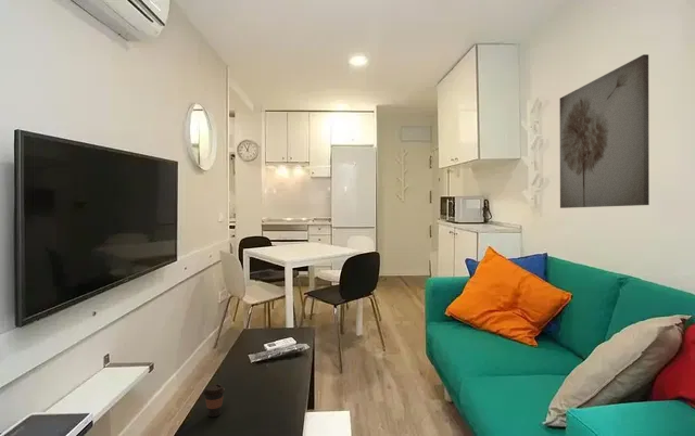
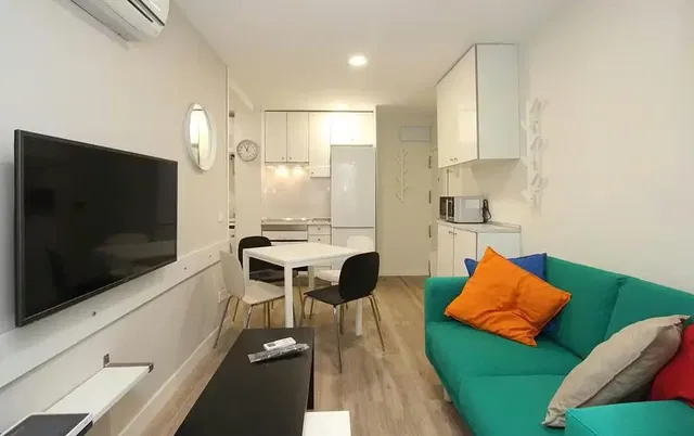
- coffee cup (214, 400)
- wall art (597, 143)
